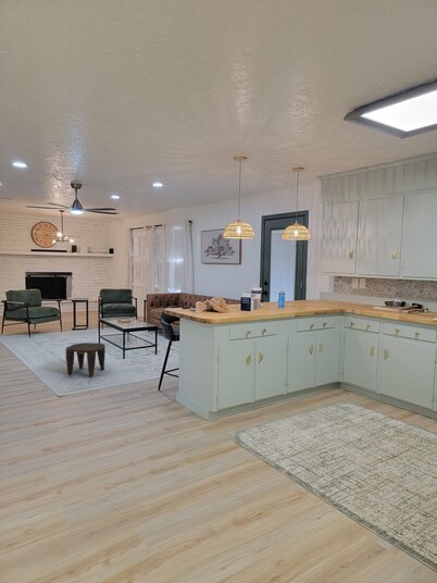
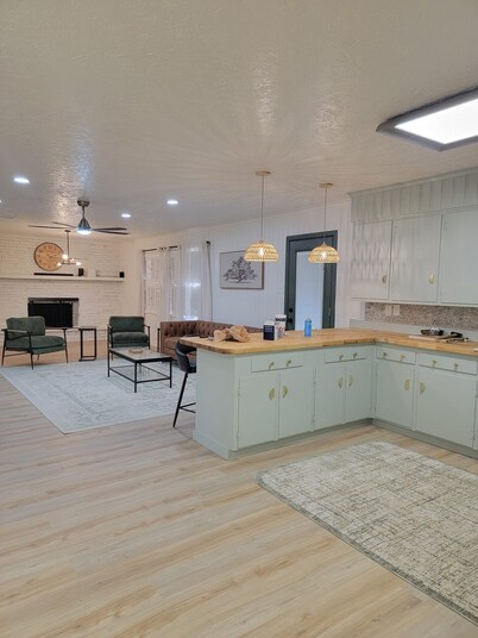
- stool (87, 359)
